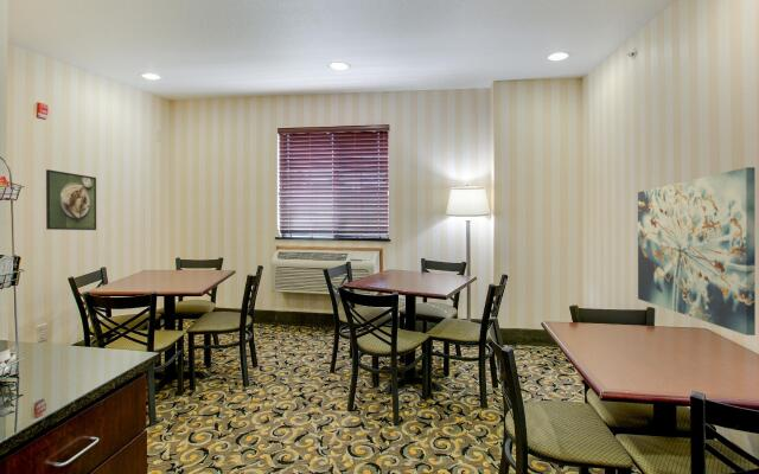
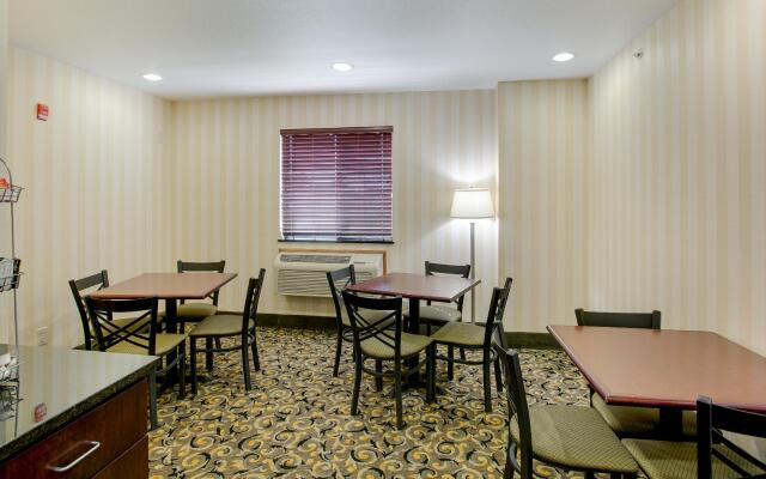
- wall art (683, 248)
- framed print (72, 201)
